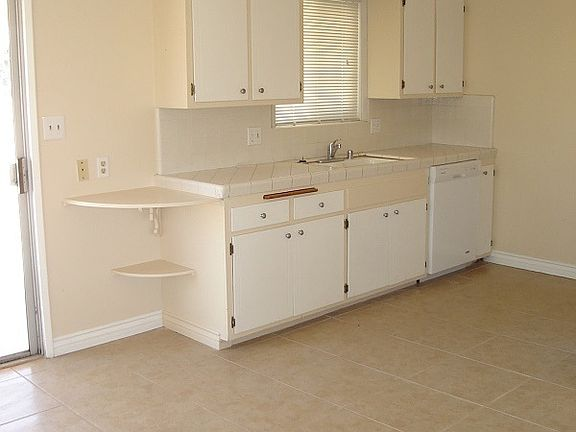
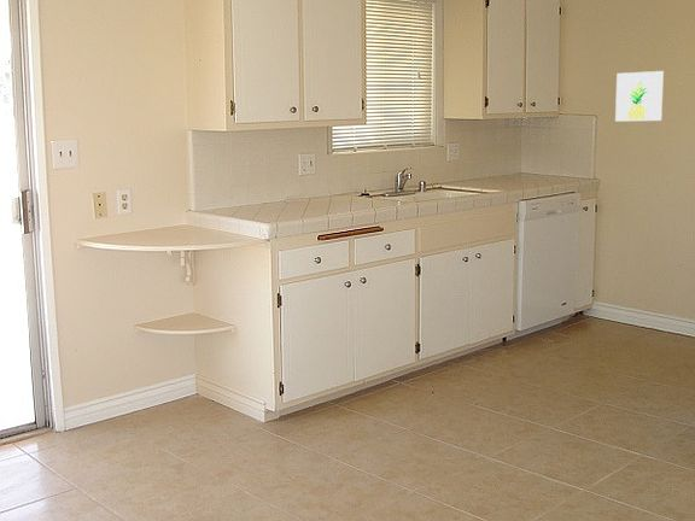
+ wall art (638, 96)
